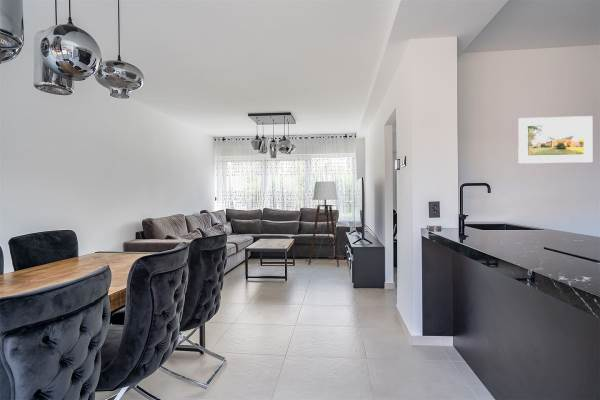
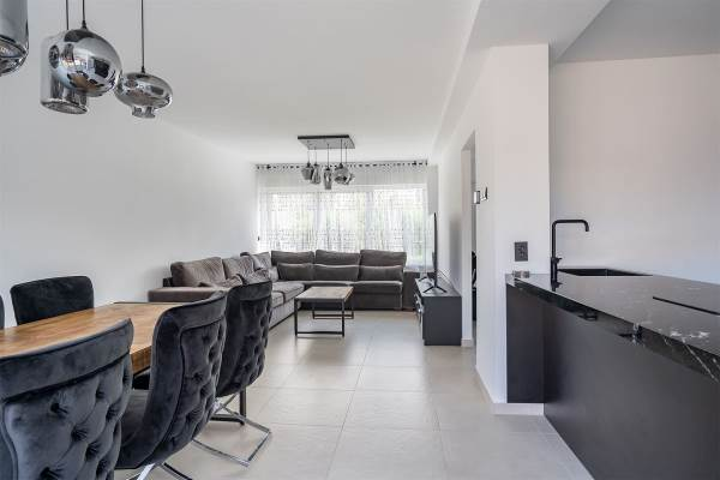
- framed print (554, 140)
- floor lamp (324, 222)
